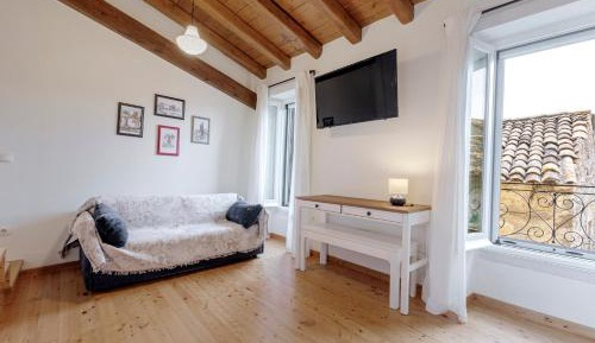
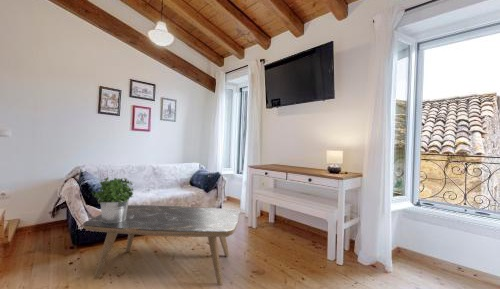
+ potted plant (112, 198)
+ coffee table (169, 235)
